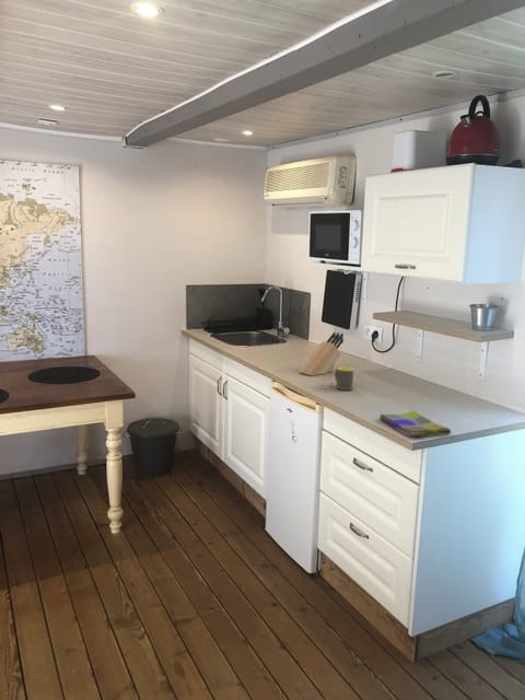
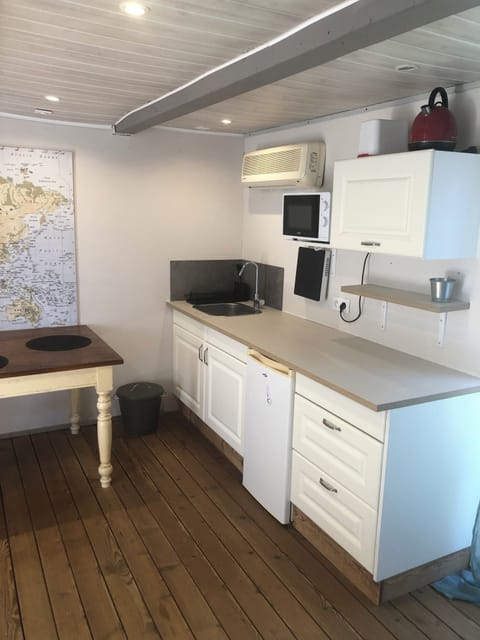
- knife block (323, 352)
- mug (342, 377)
- dish towel (413, 423)
